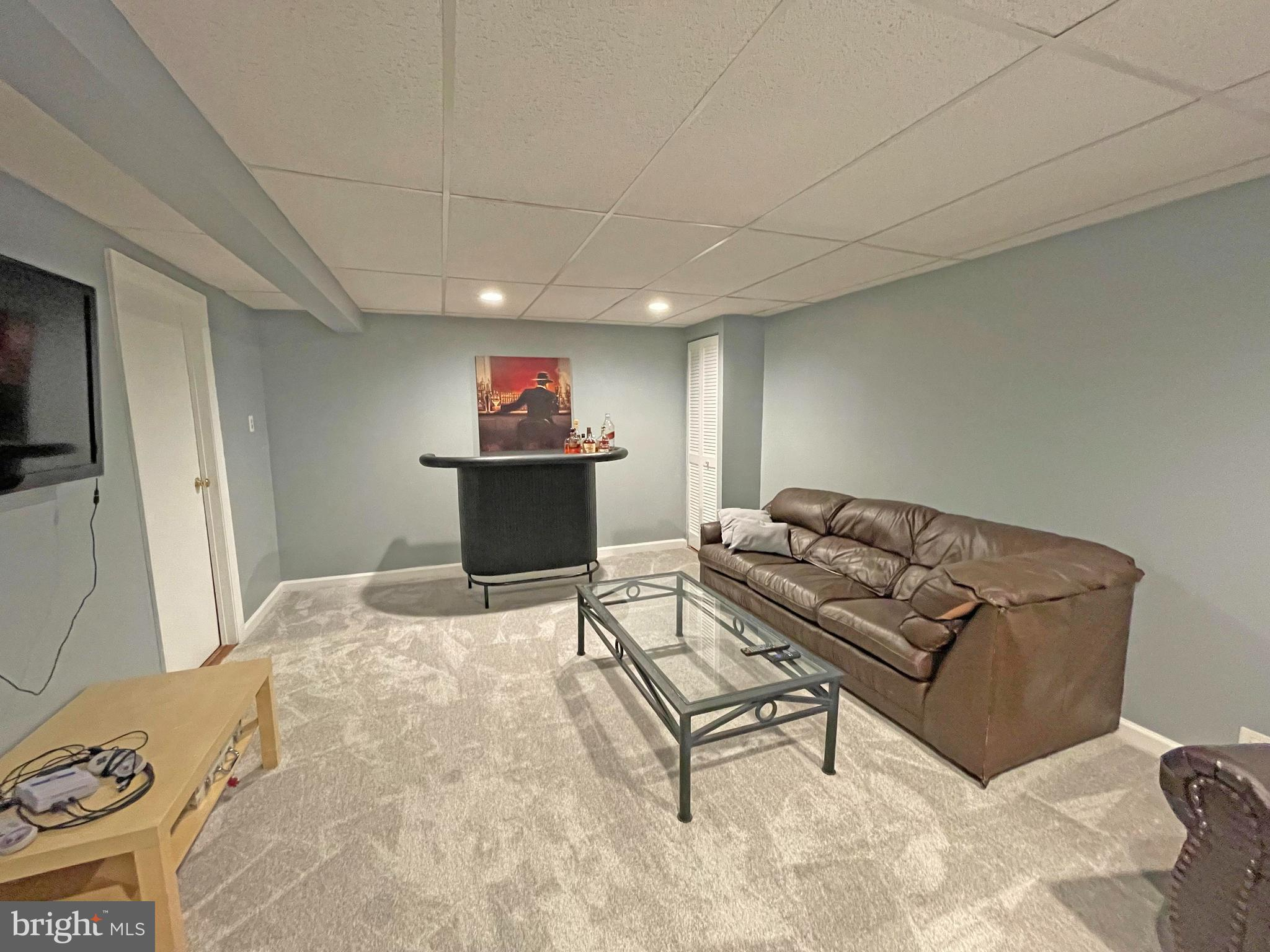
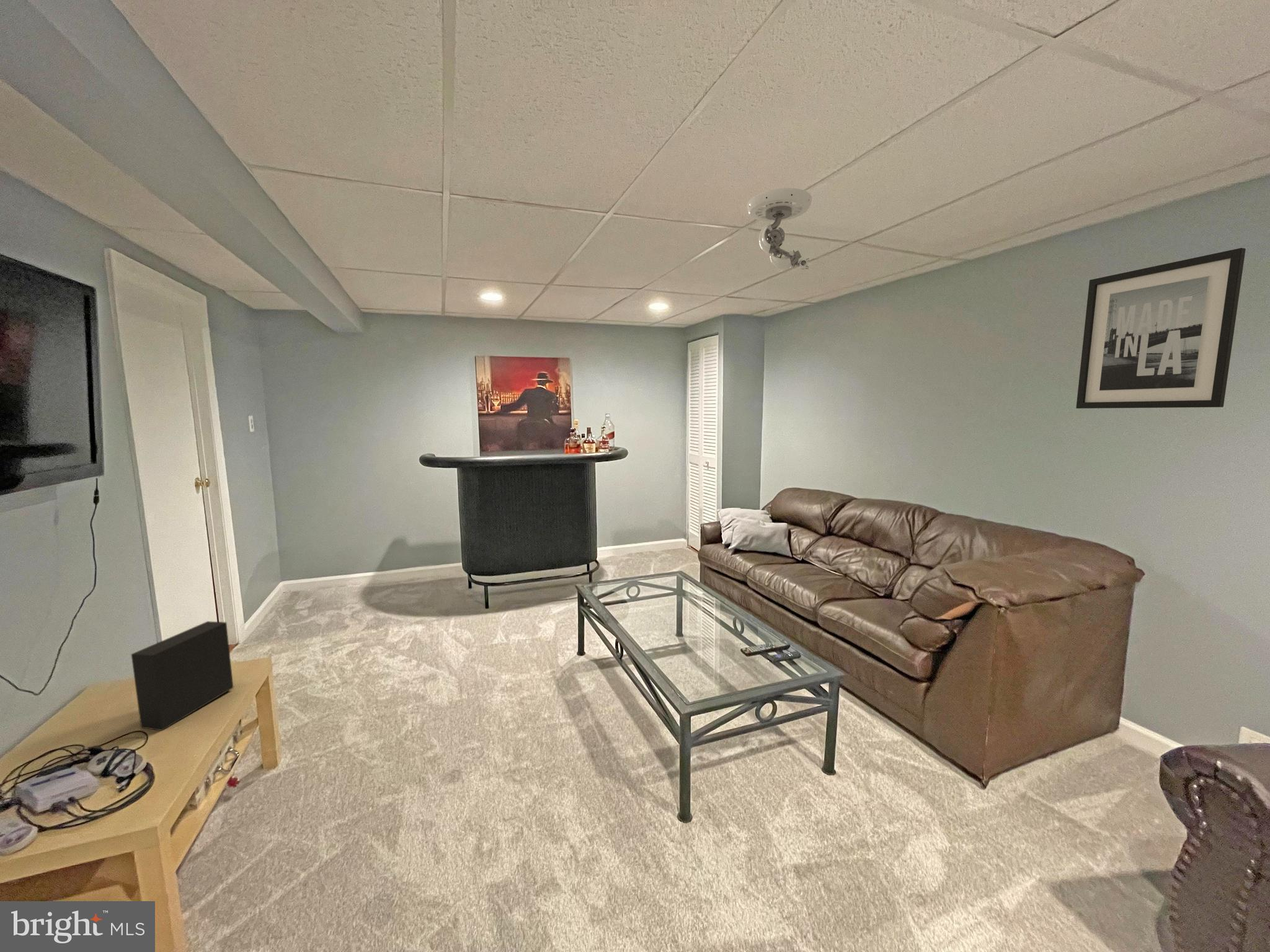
+ security camera (778, 234)
+ wall art (1150, 338)
+ speaker (186, 672)
